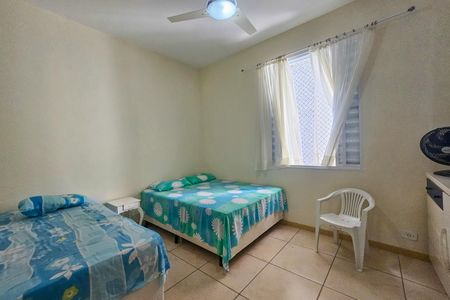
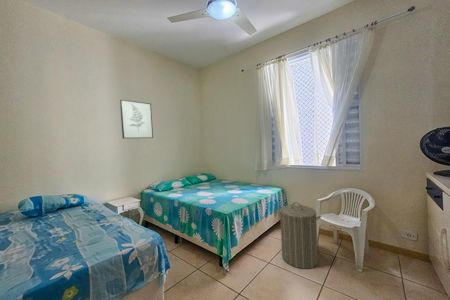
+ wall art (137, 120)
+ laundry hamper (298, 230)
